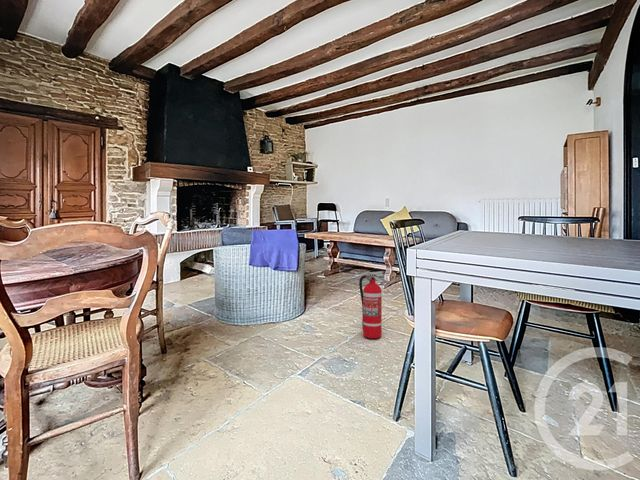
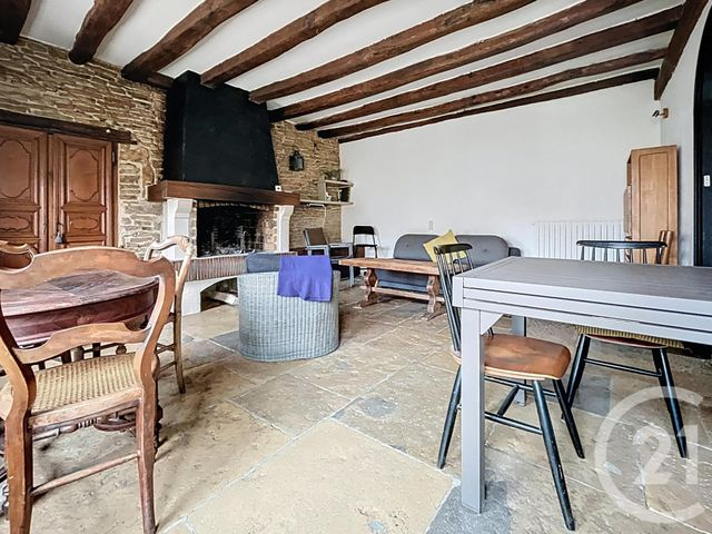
- fire extinguisher (371, 303)
